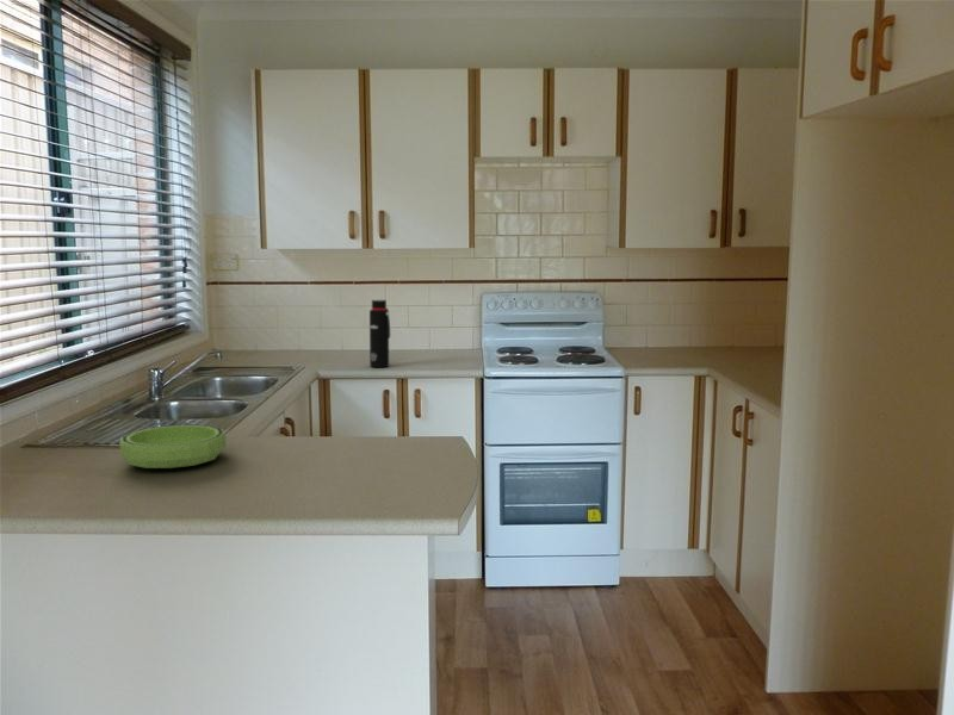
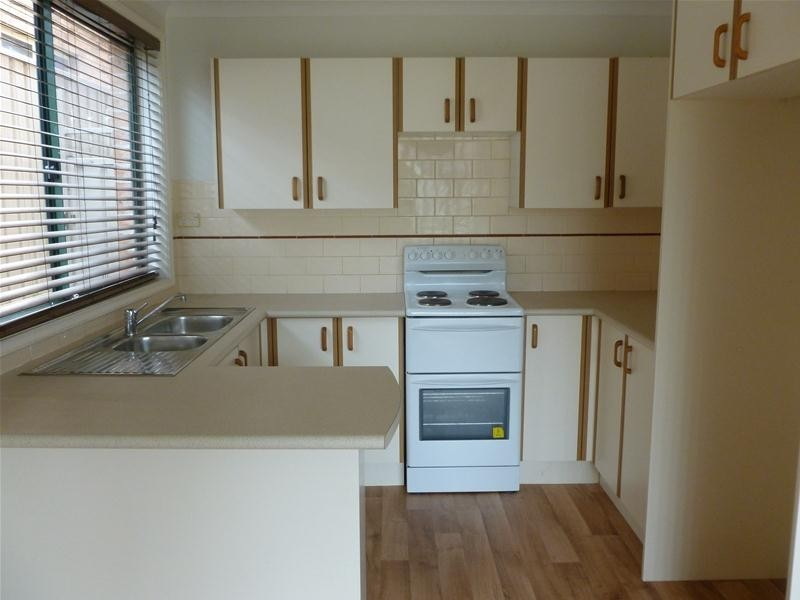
- bowl (173, 448)
- water bottle (380, 332)
